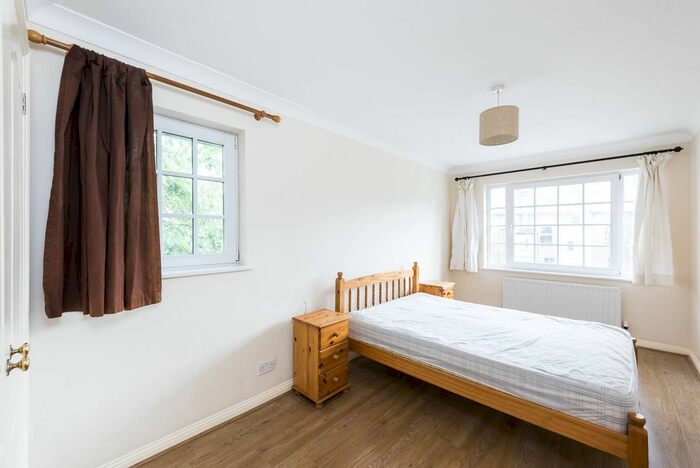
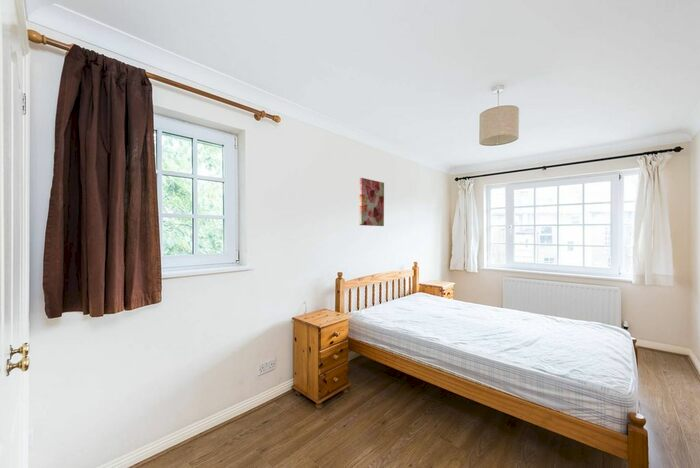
+ wall art (372, 203)
